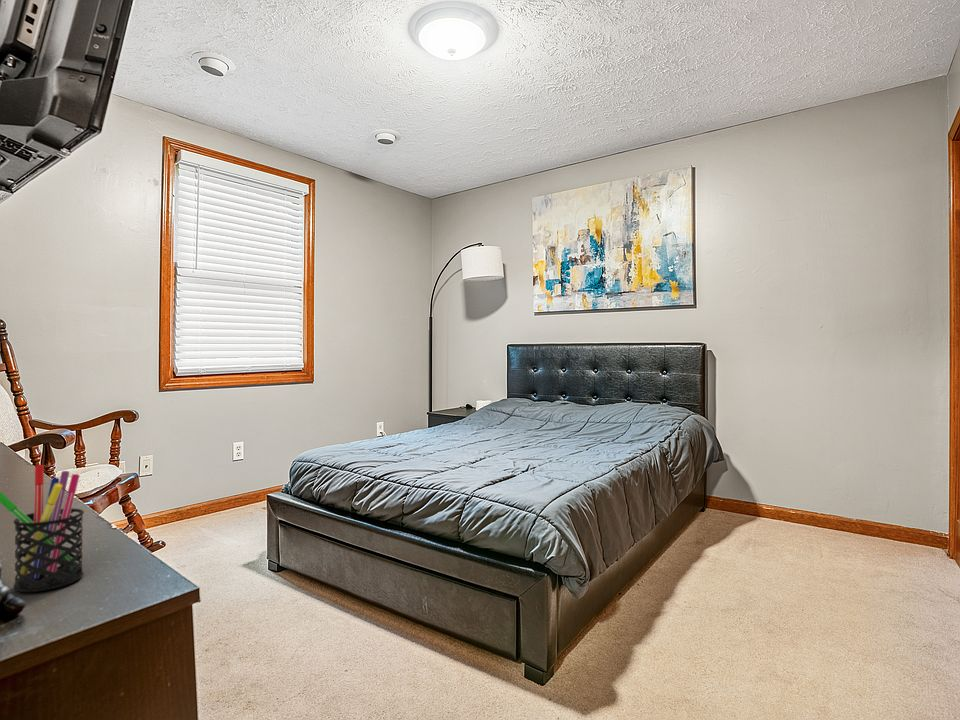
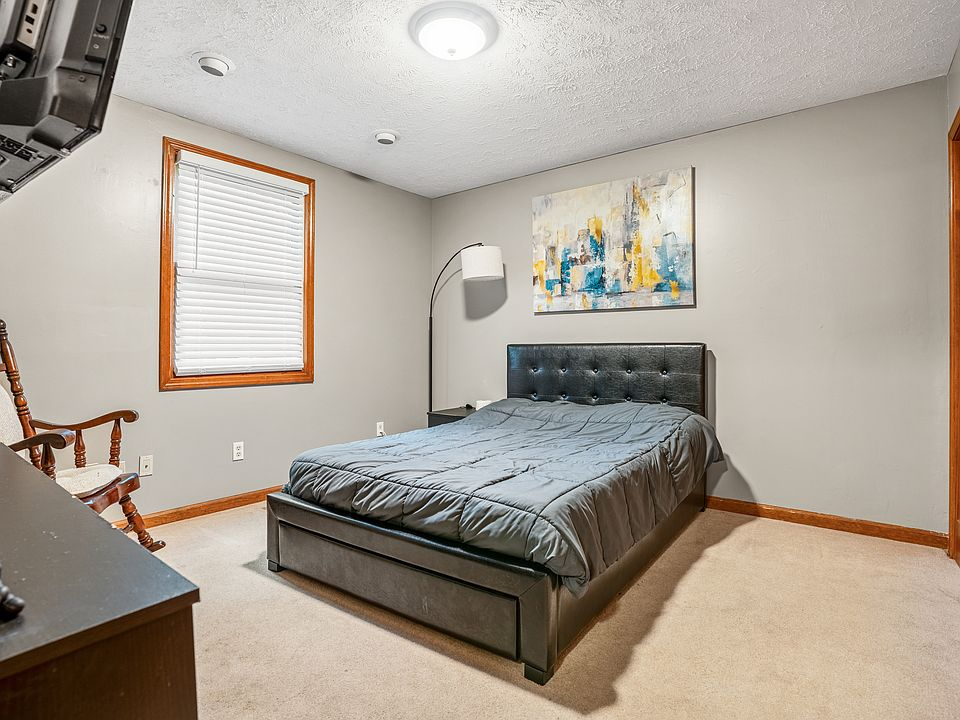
- pen holder (40, 525)
